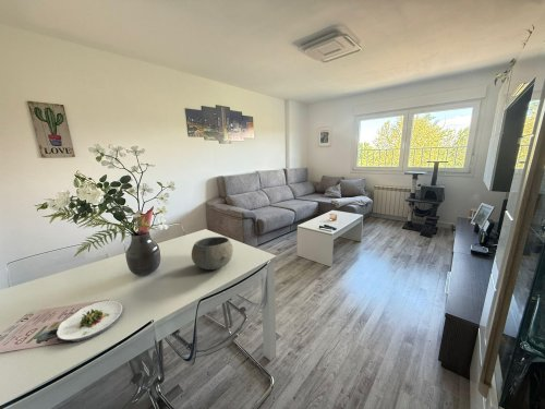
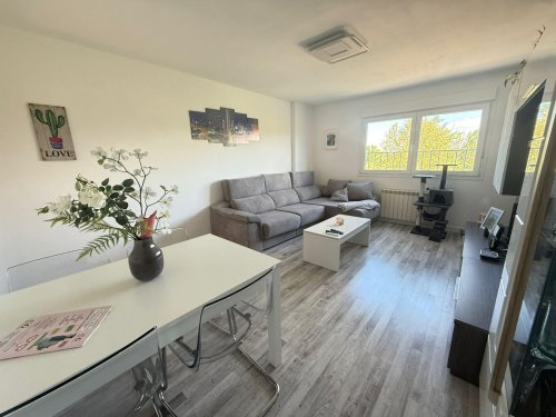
- salad plate (92, 316)
- bowl (213, 253)
